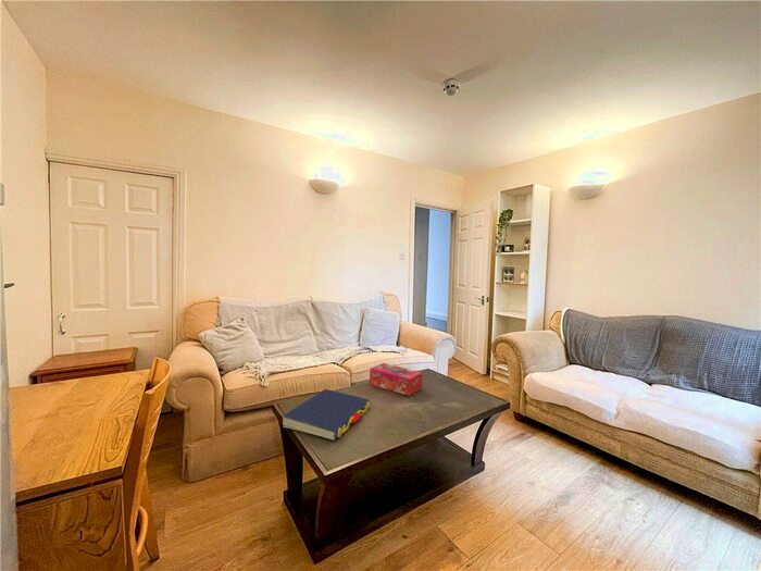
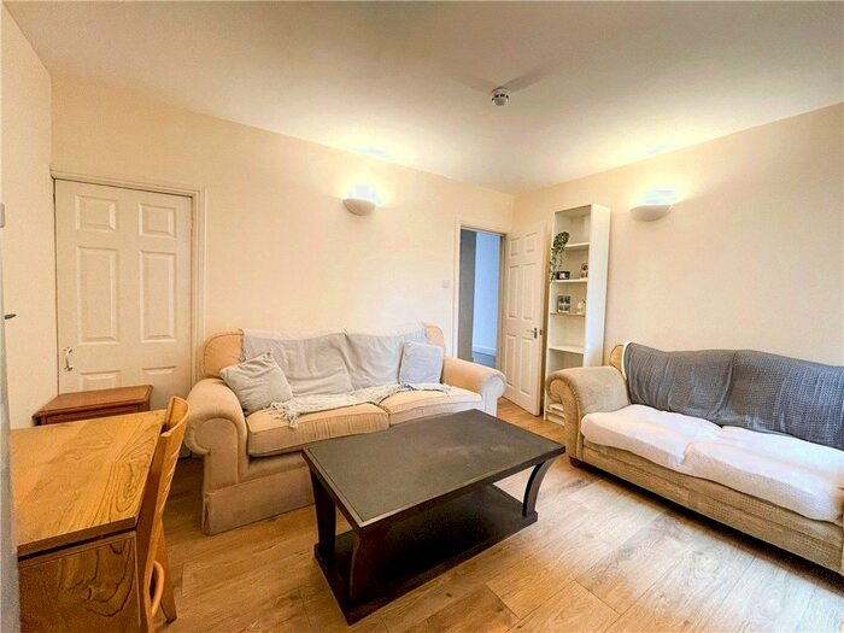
- book (330, 411)
- tissue box (395, 377)
